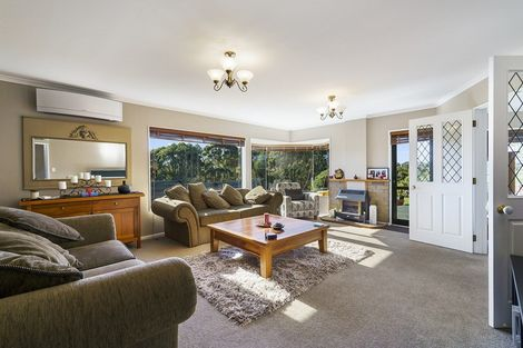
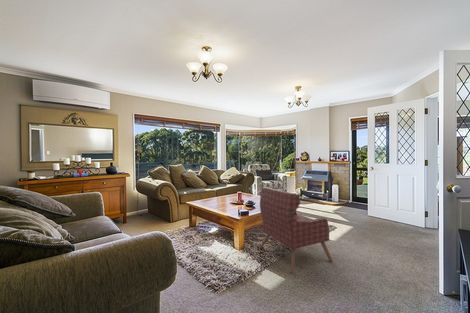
+ armchair (293, 221)
